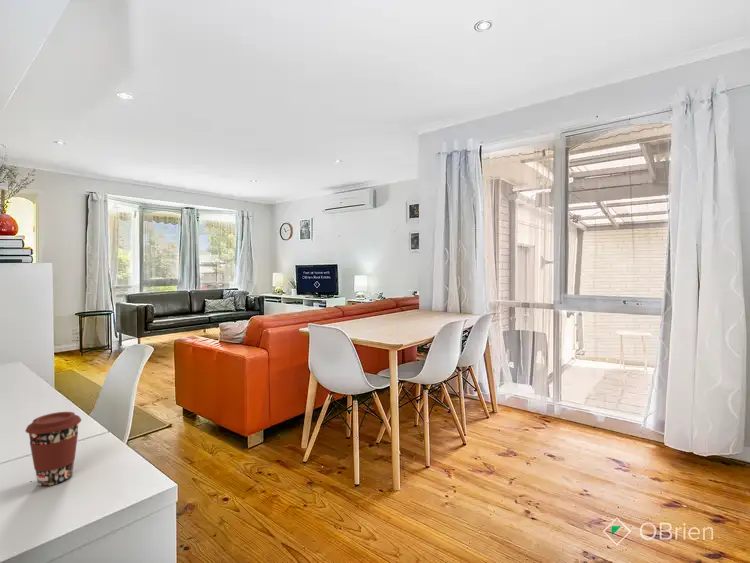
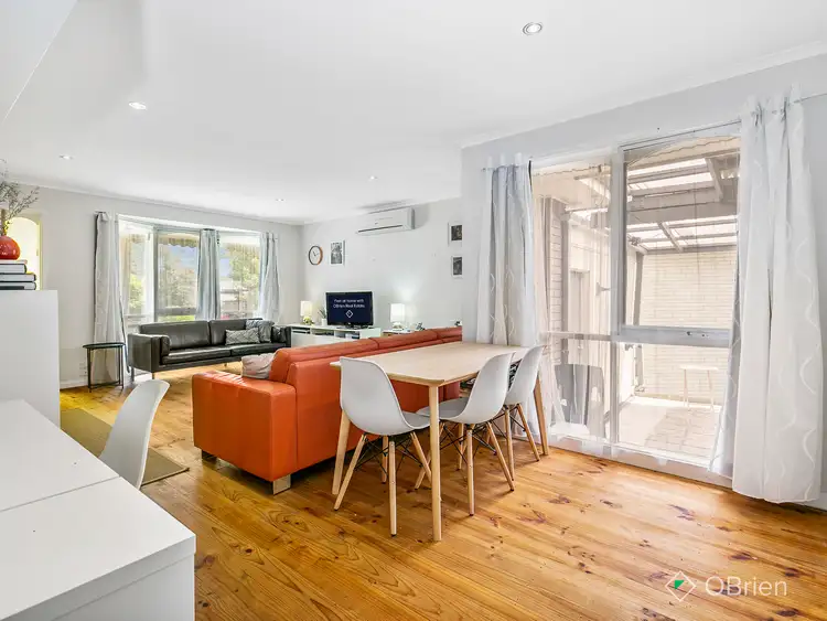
- coffee cup (54, 448)
